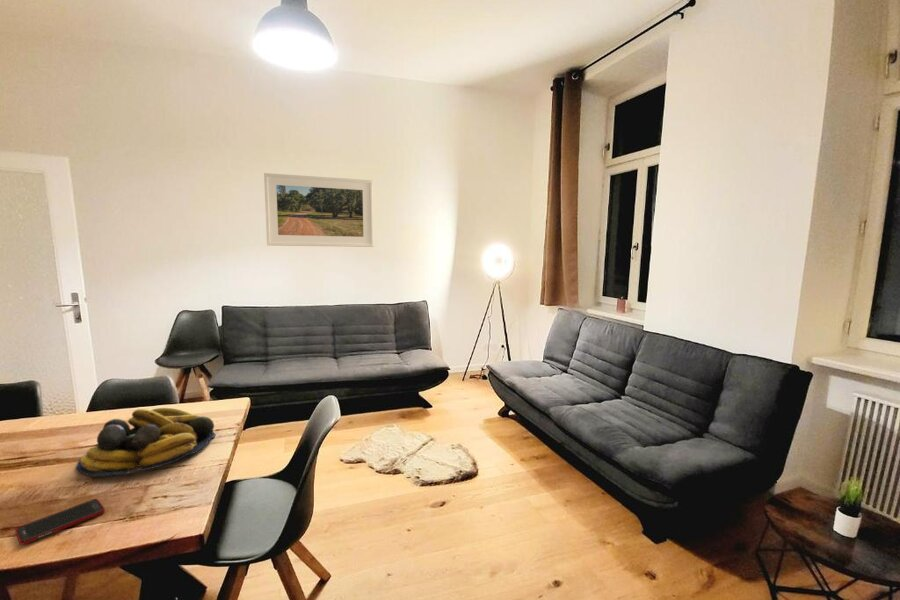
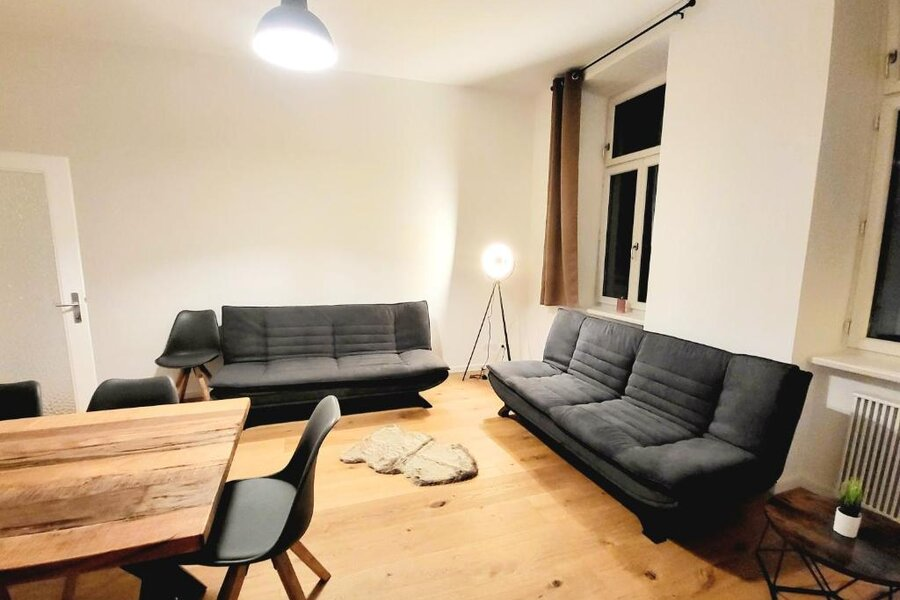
- cell phone (62, 520)
- fruit bowl (148, 430)
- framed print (321, 211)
